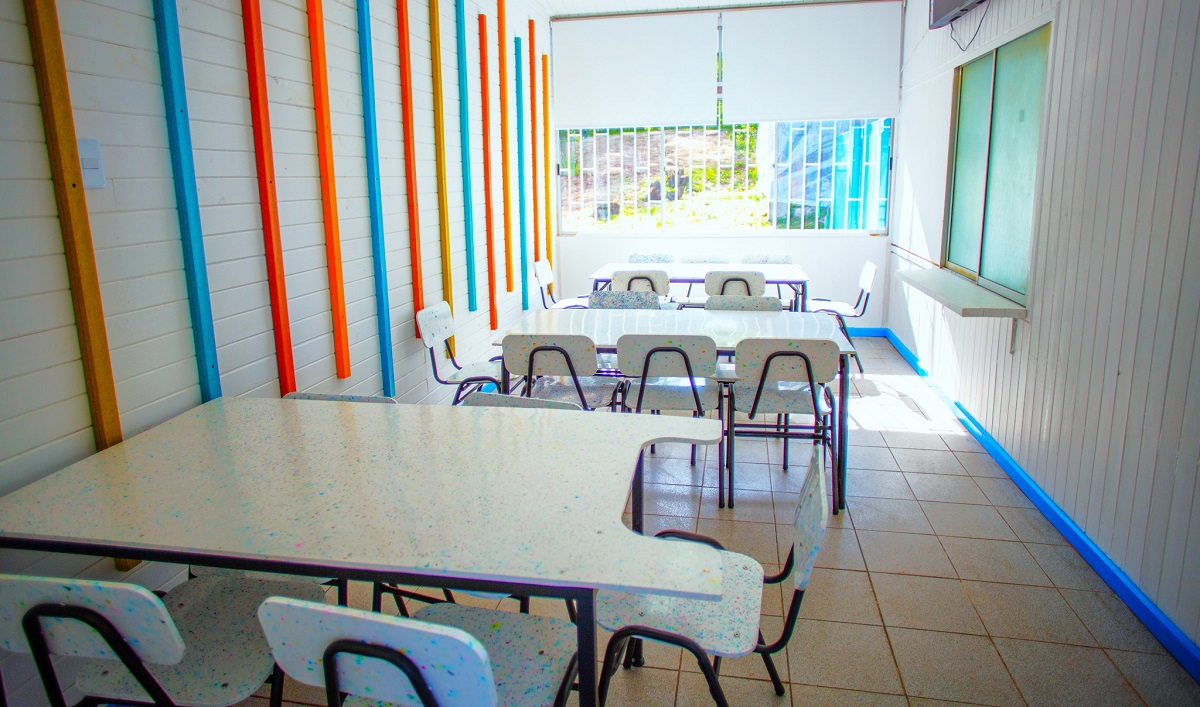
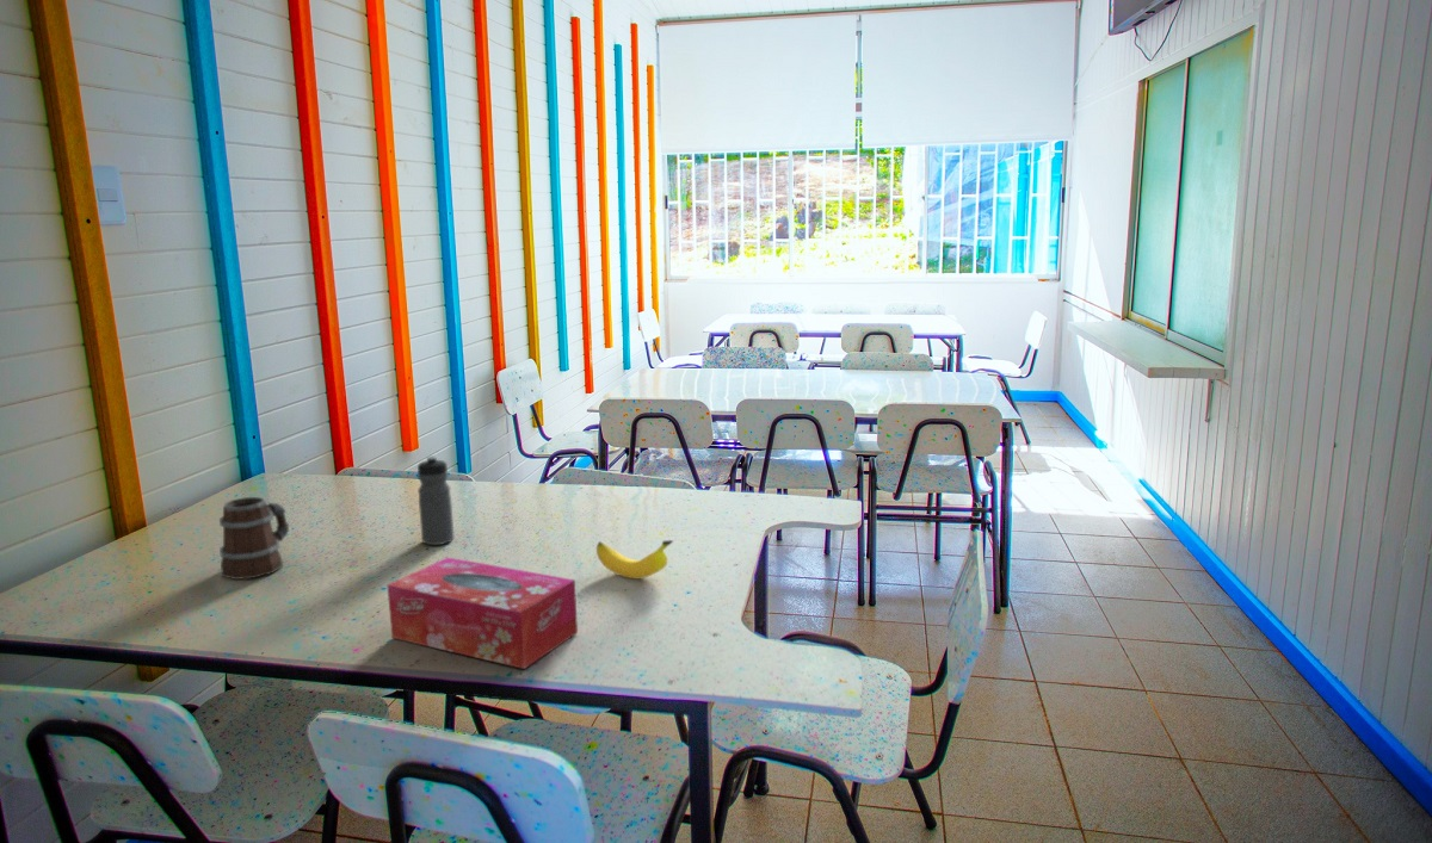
+ mug (257, 533)
+ banana (632, 559)
+ tissue box (482, 608)
+ water bottle (434, 498)
